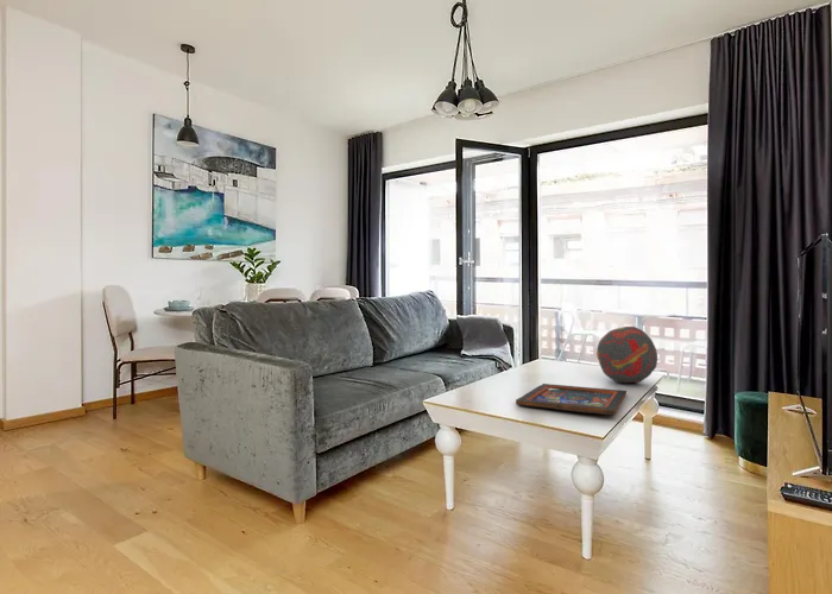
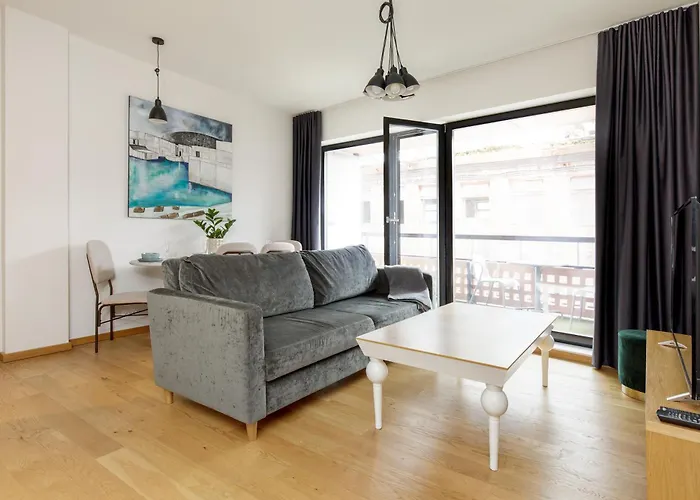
- decorative orb (626, 354)
- religious icon (573, 397)
